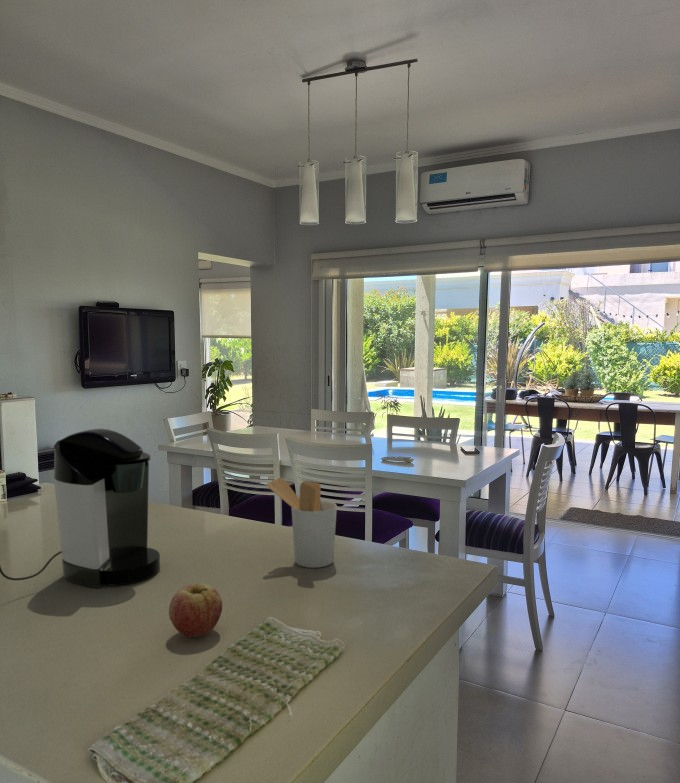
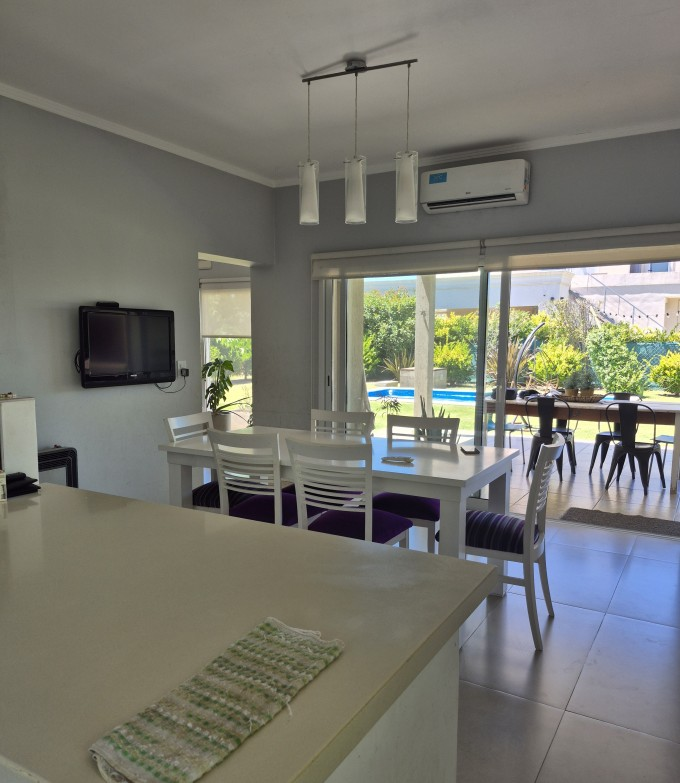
- utensil holder (302, 519)
- fruit (196, 608)
- coffee maker (86, 507)
